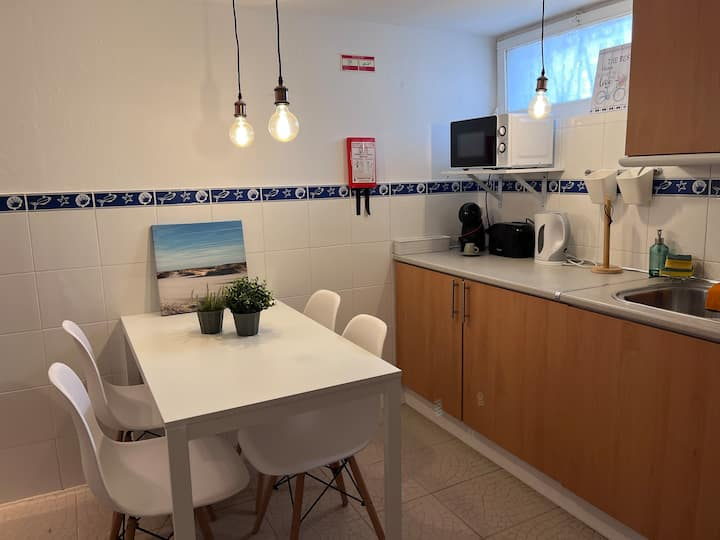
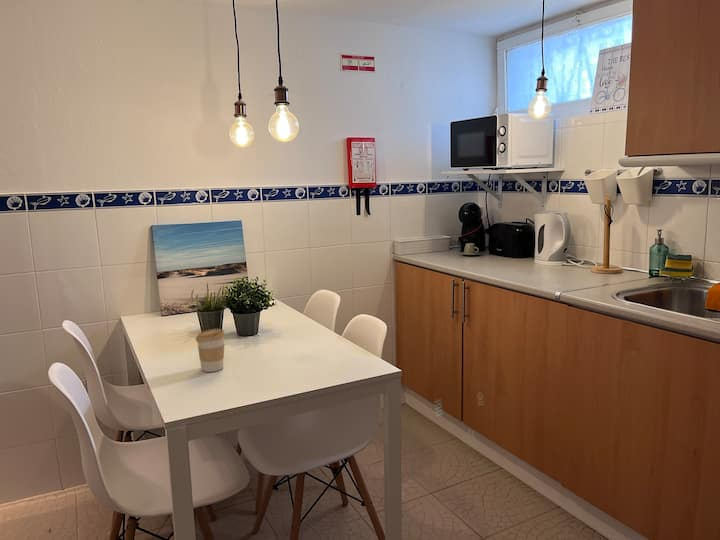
+ coffee cup (211, 349)
